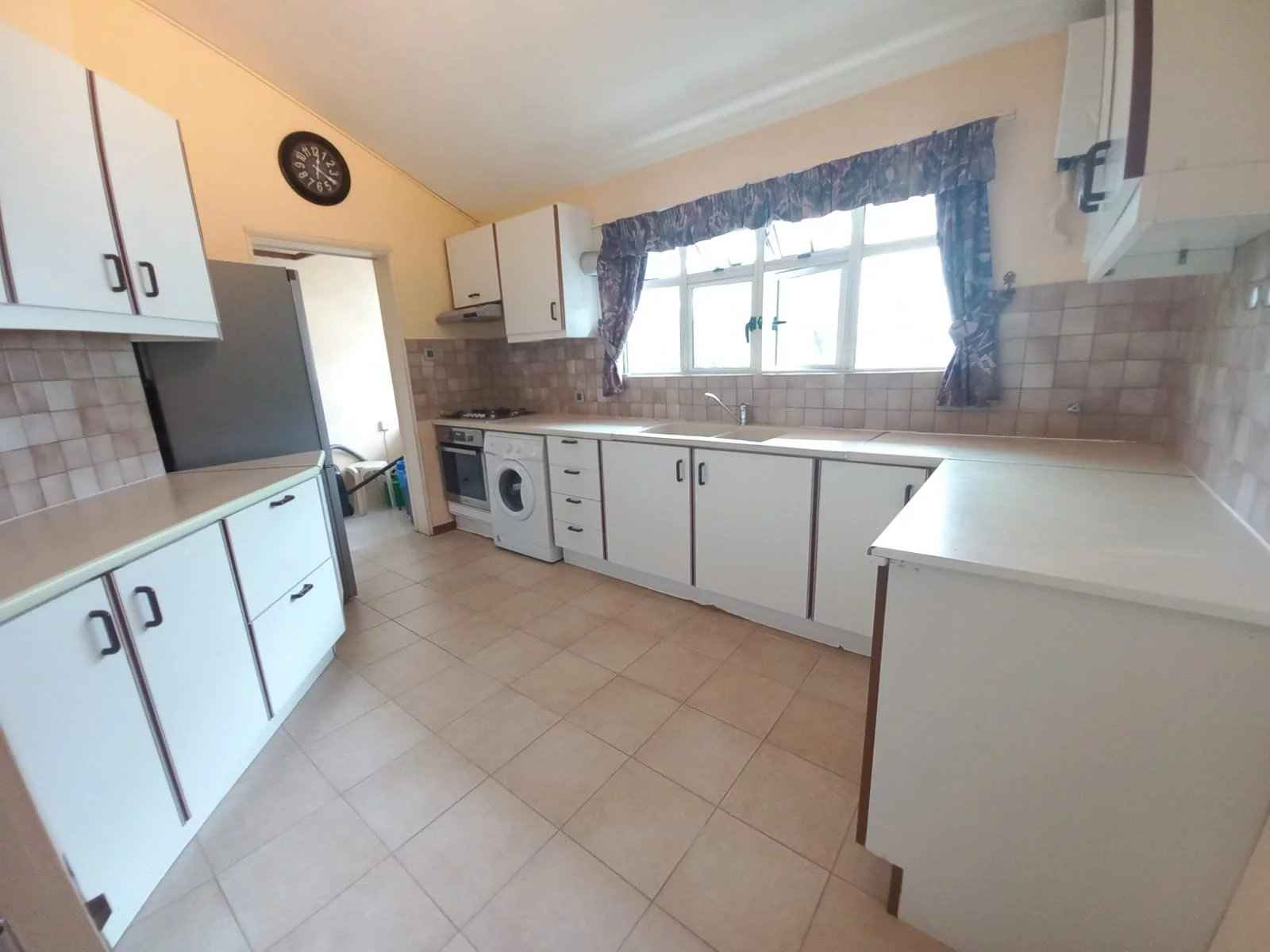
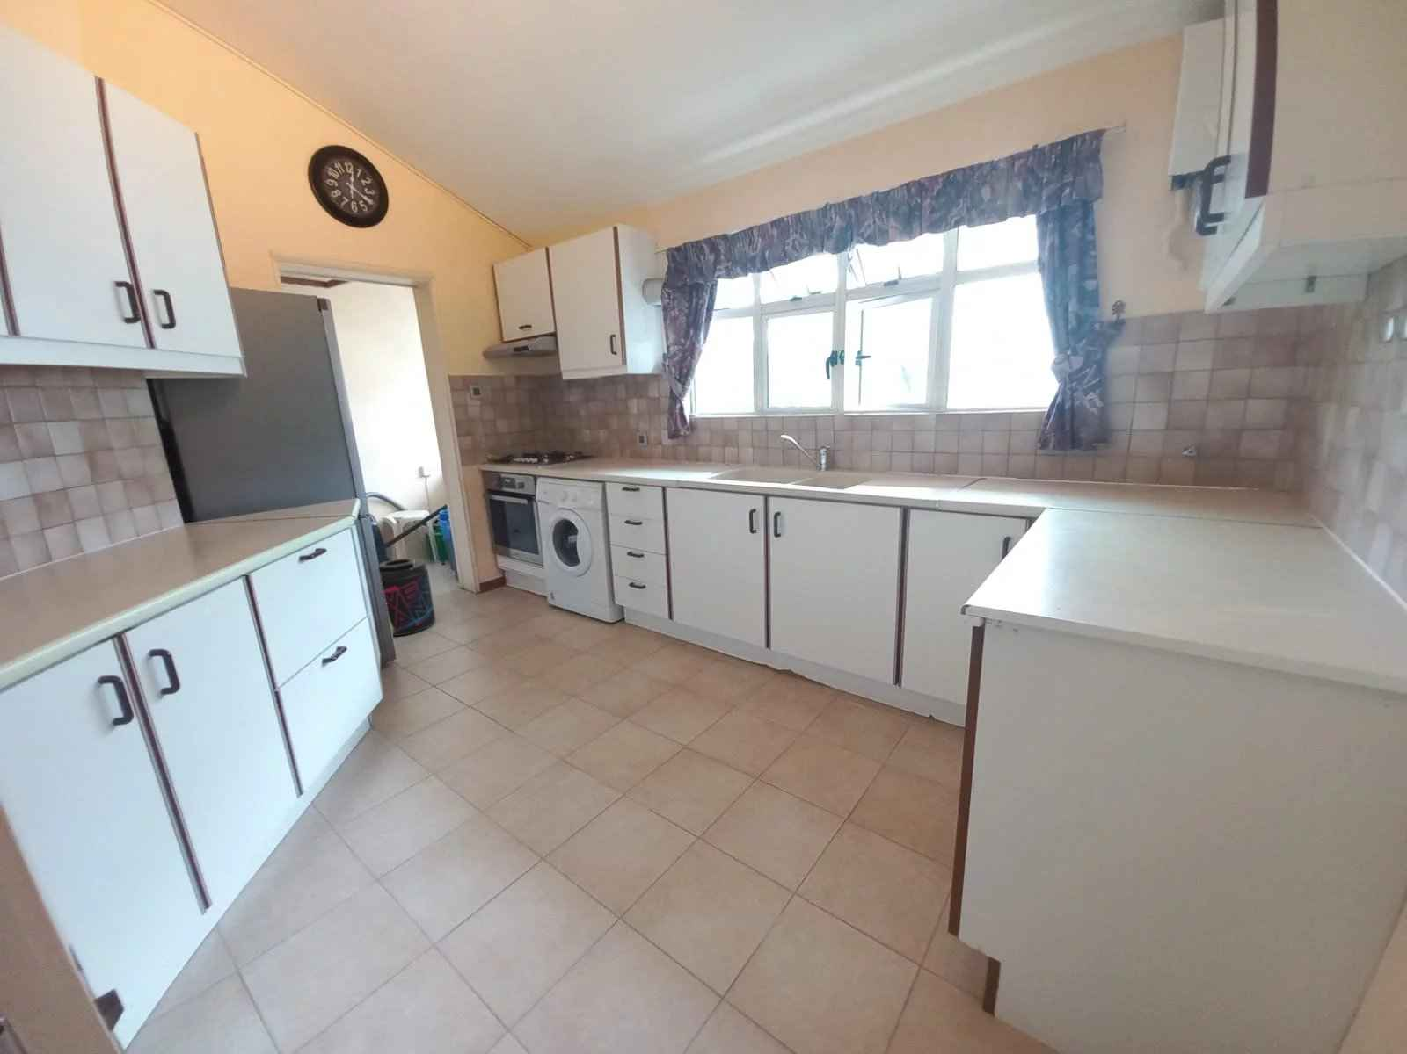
+ supplement container (403, 595)
